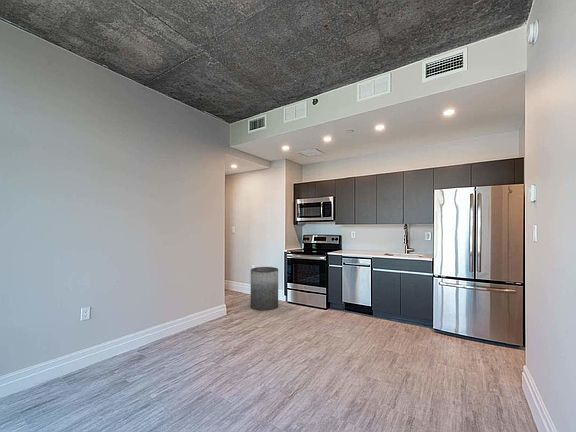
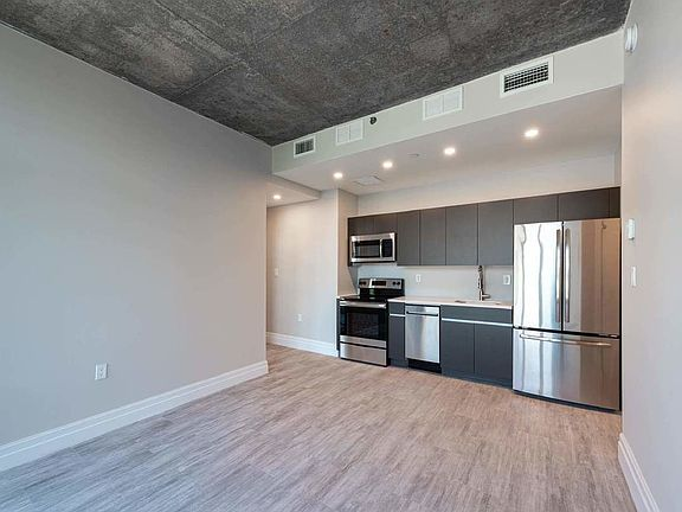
- trash can (264, 287)
